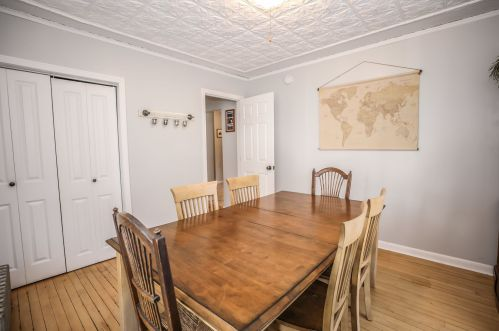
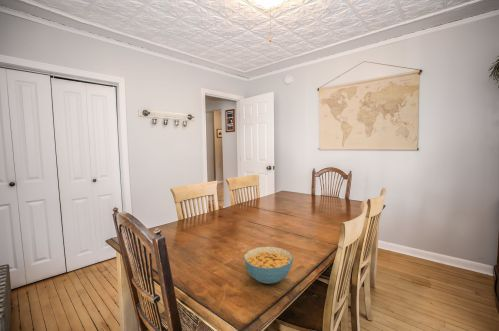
+ cereal bowl (268, 268)
